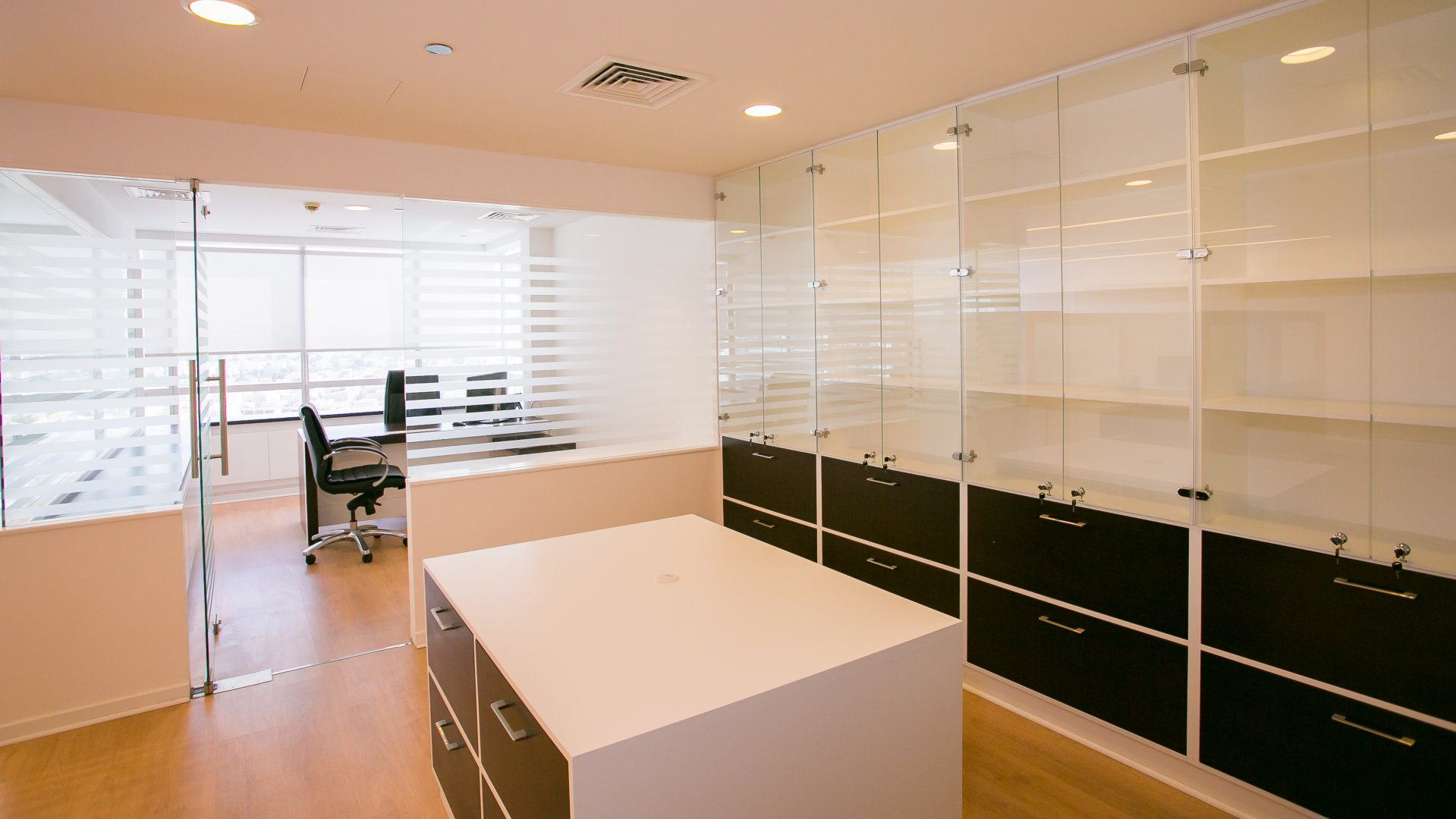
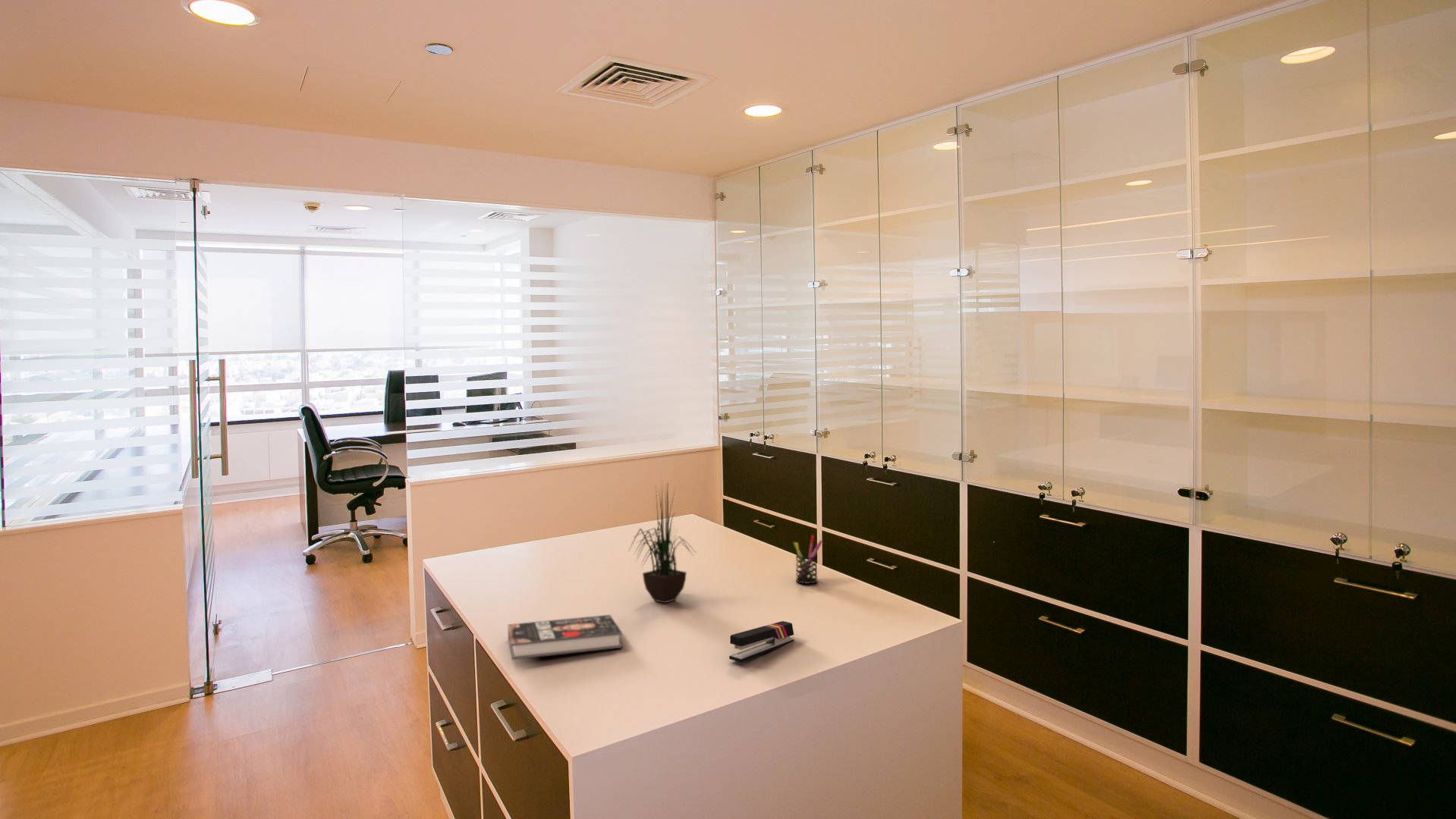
+ pen holder (805, 558)
+ potted plant (659, 534)
+ stapler (763, 639)
+ book (564, 635)
